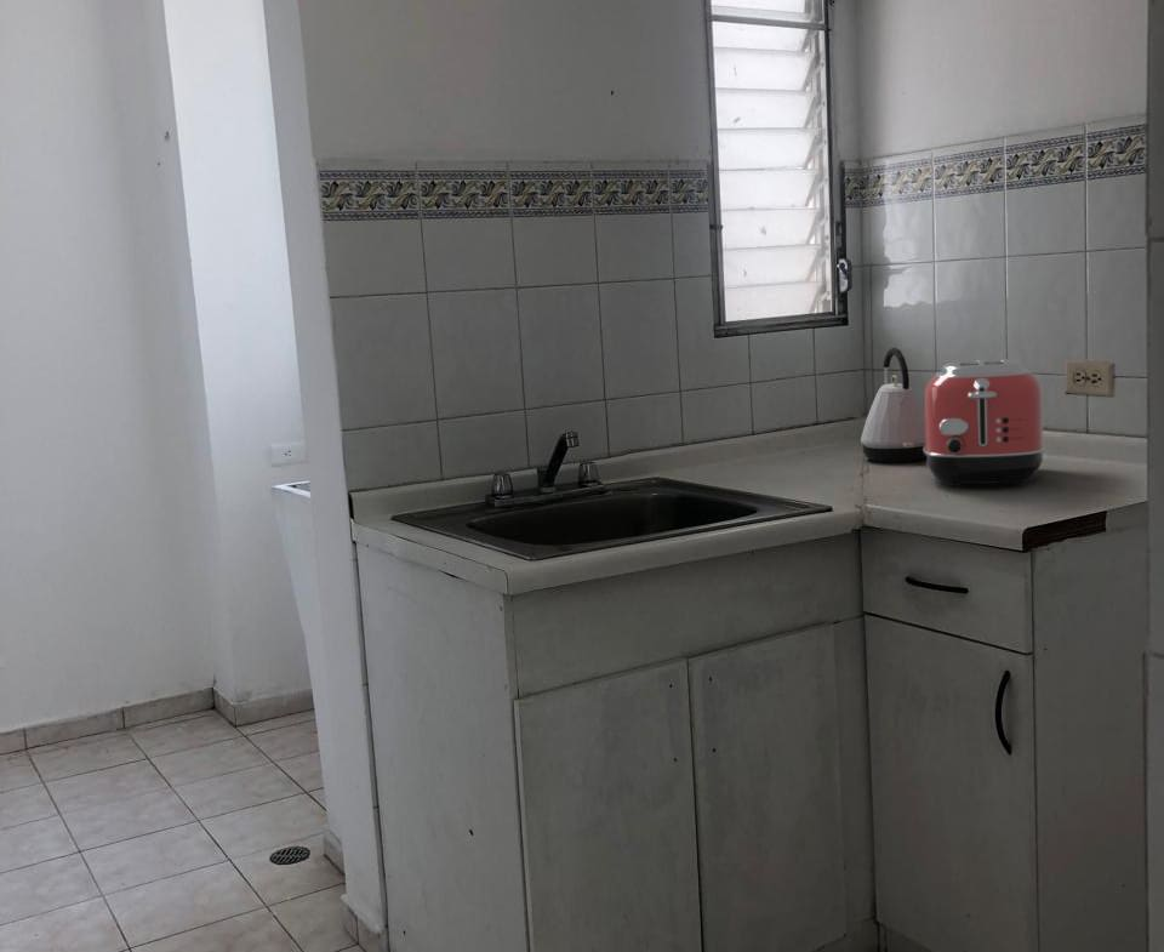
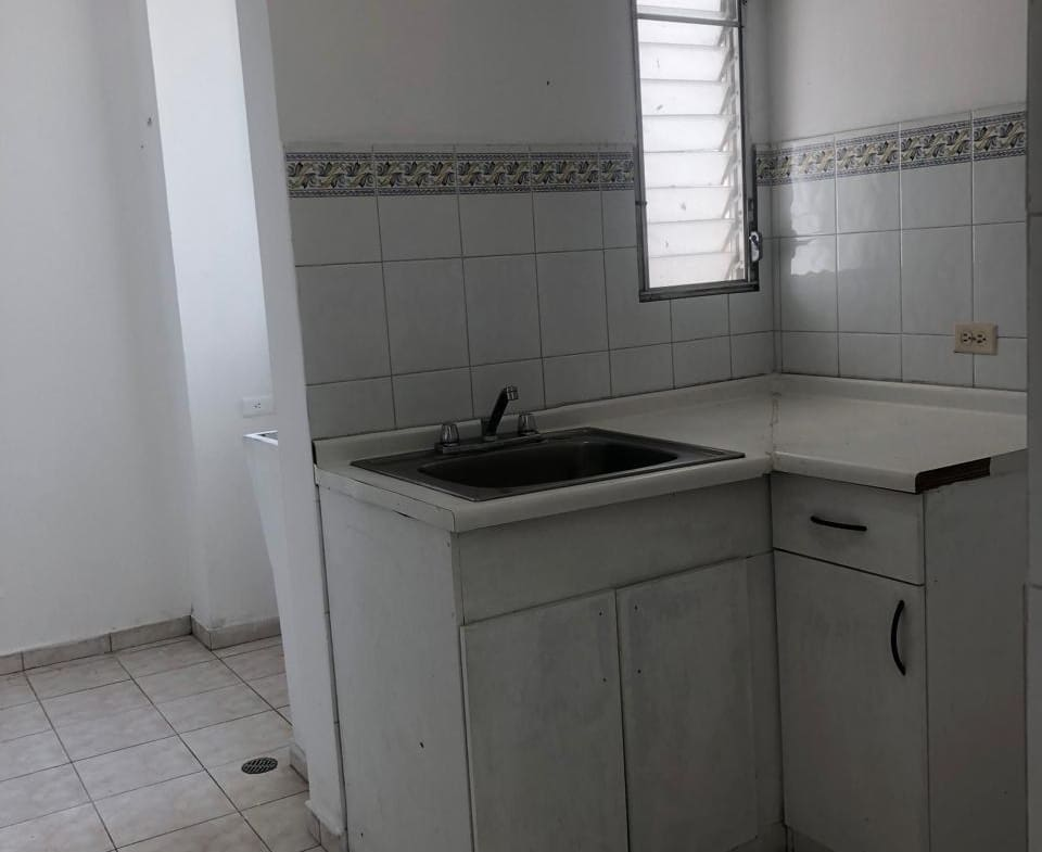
- toaster (982, 421)
- kettle (895, 403)
